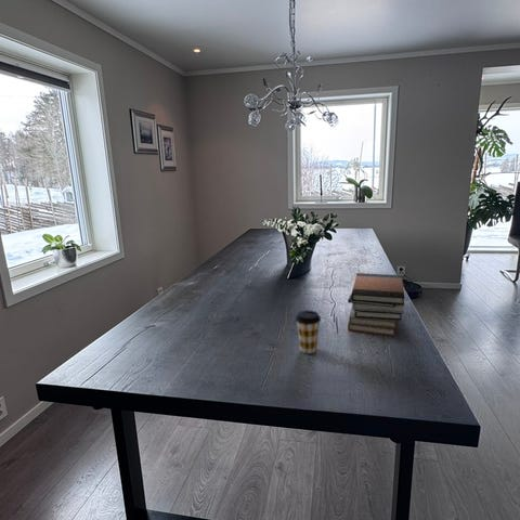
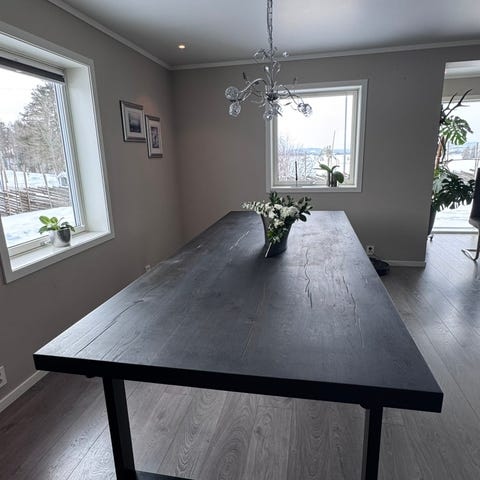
- book stack (376, 301)
- coffee cup (308, 332)
